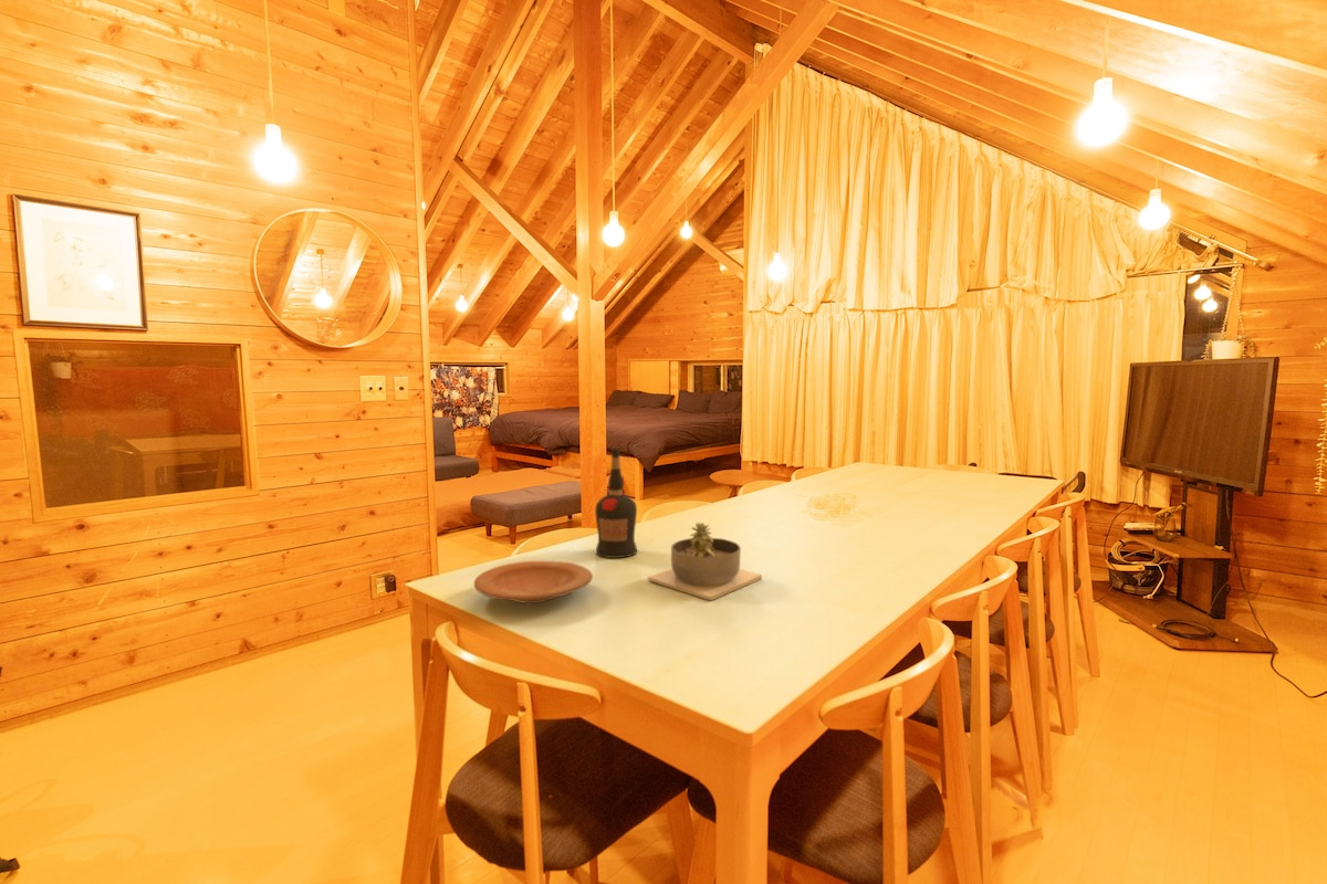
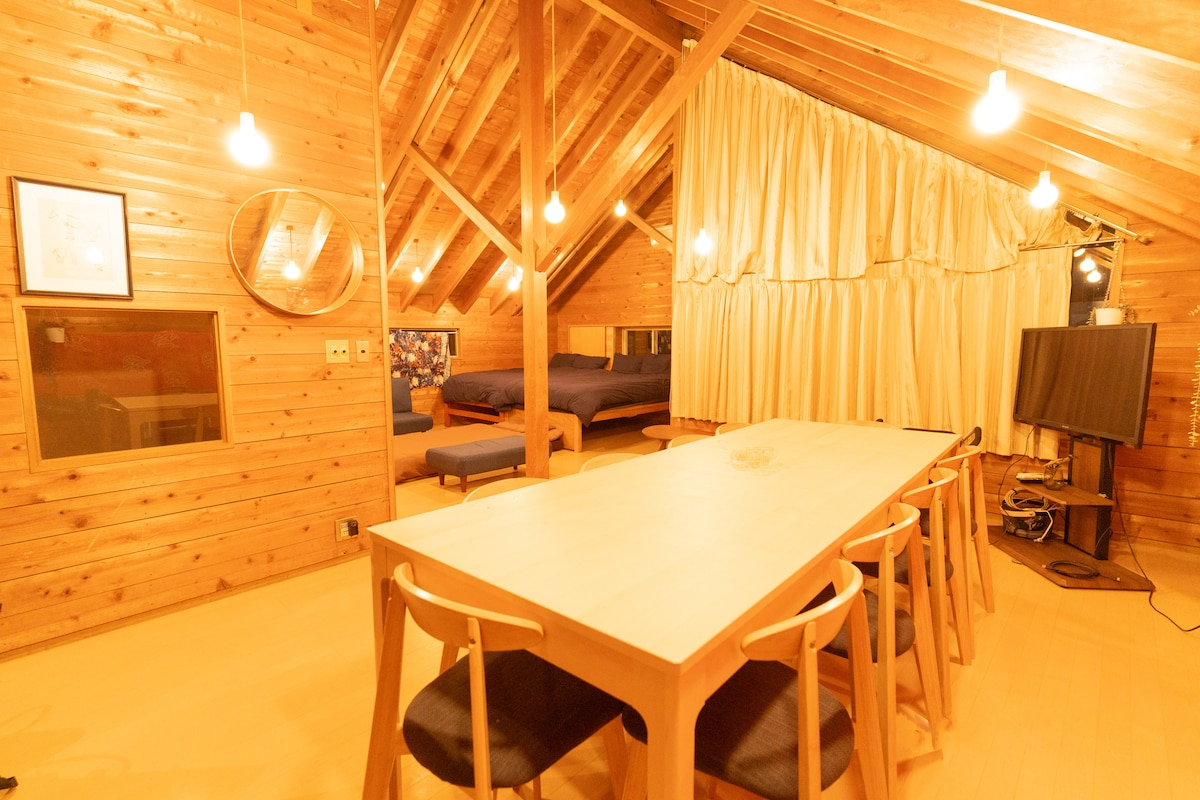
- plate (534, 585)
- liquor bottle (616, 499)
- succulent planter (704, 550)
